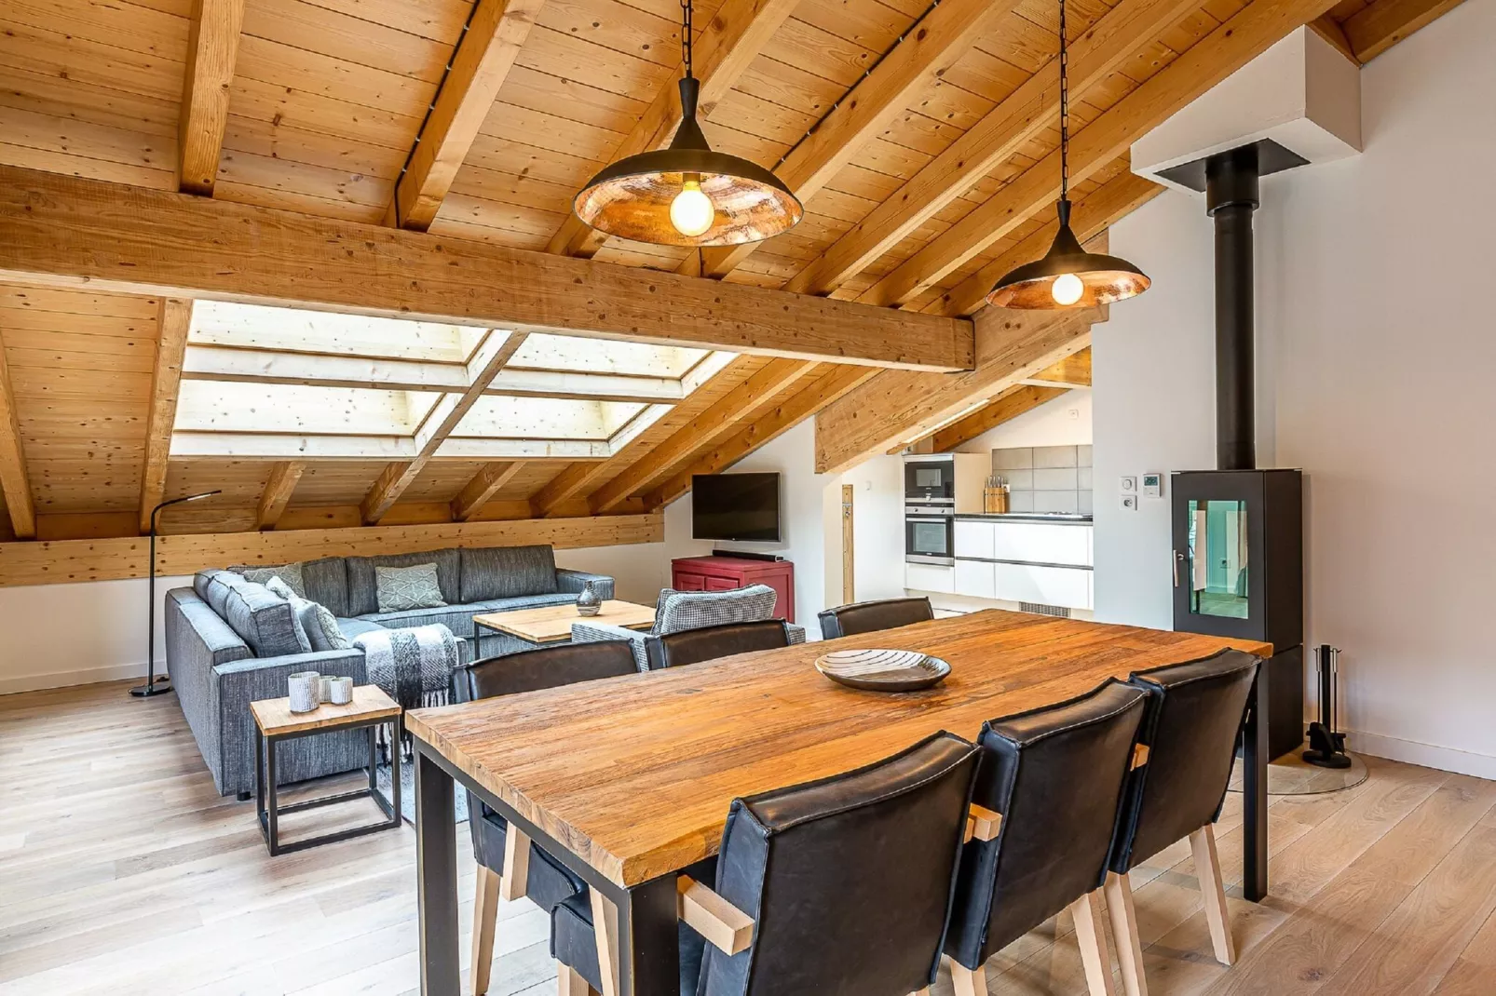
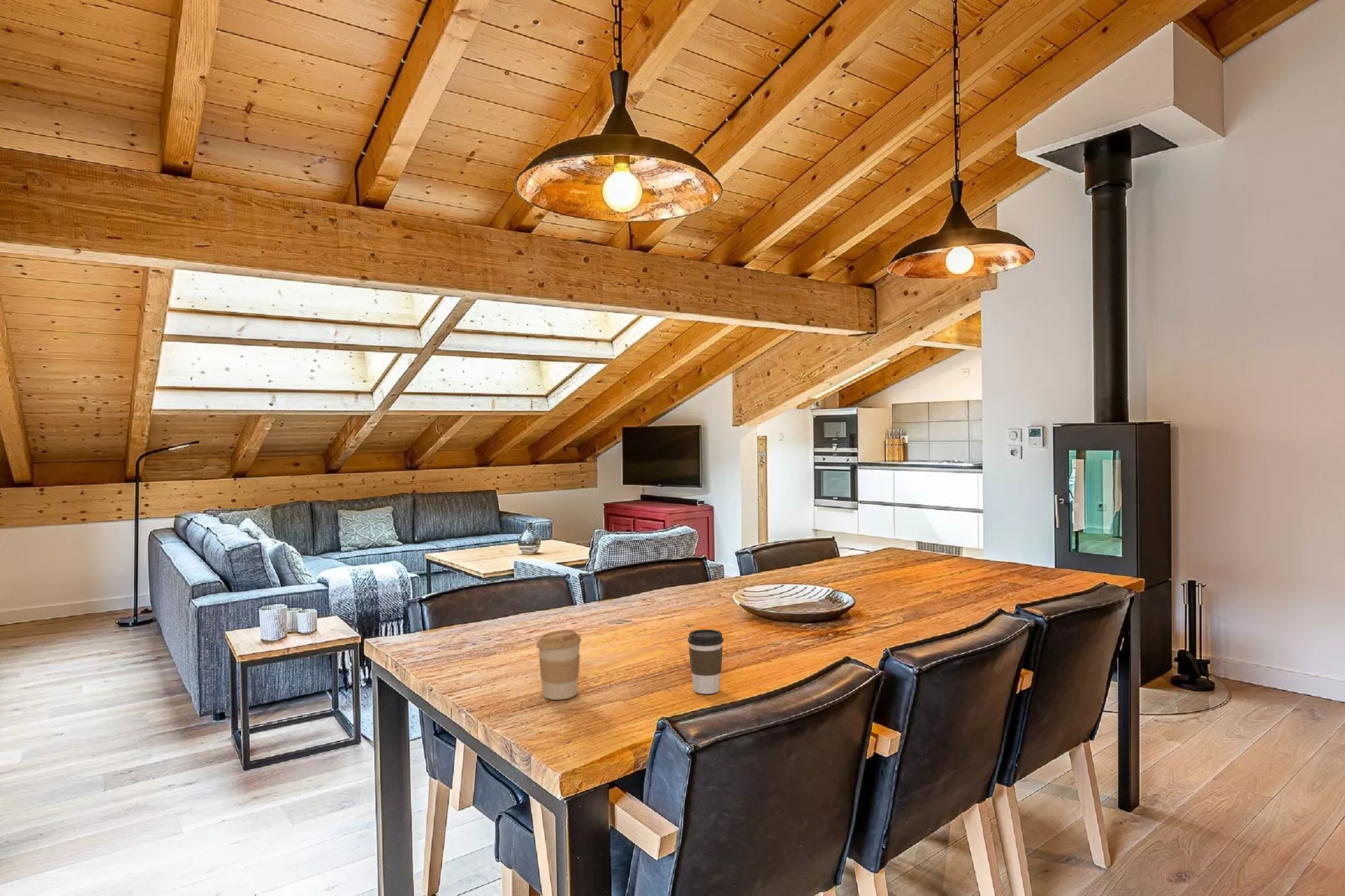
+ coffee cup (705, 662)
+ coffee cup (559, 662)
